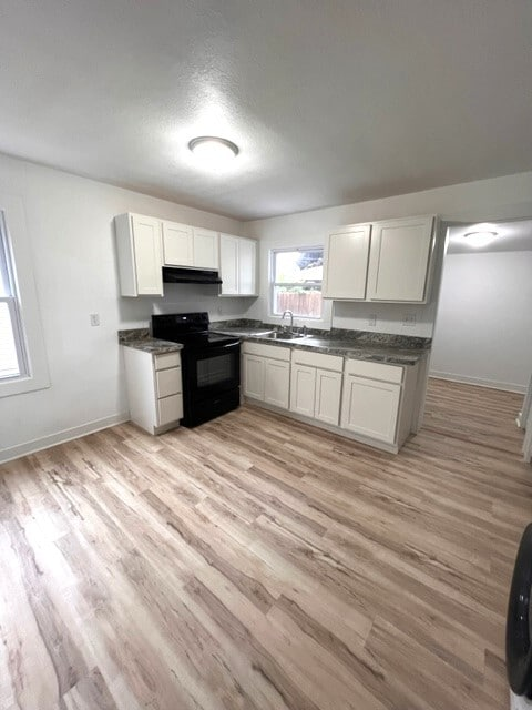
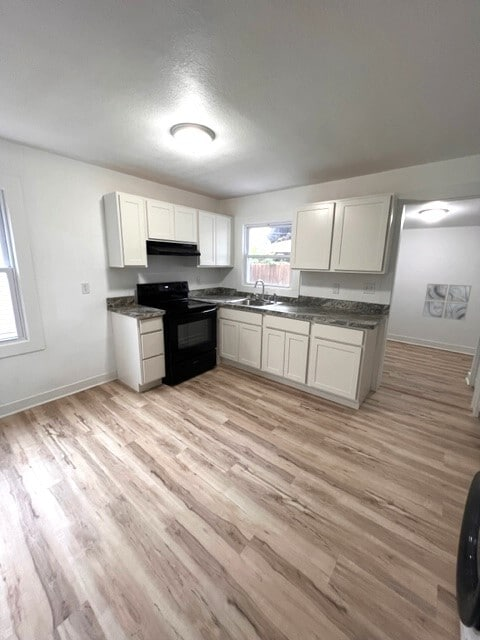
+ wall art (446, 302)
